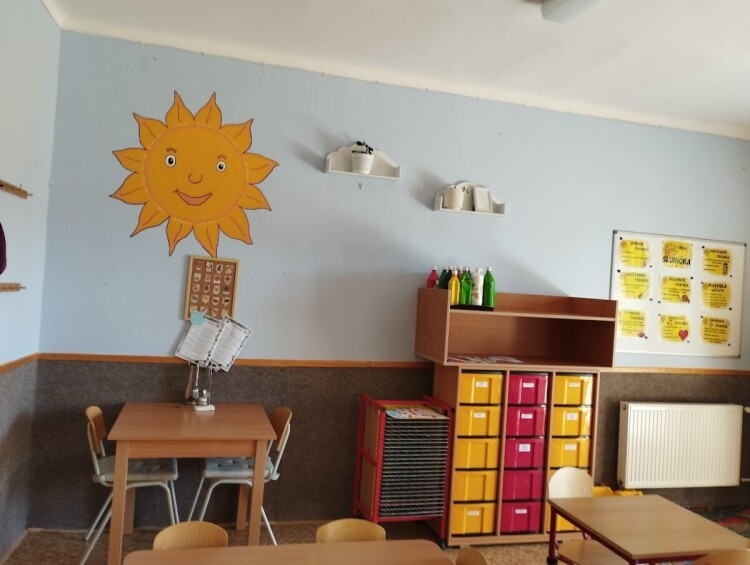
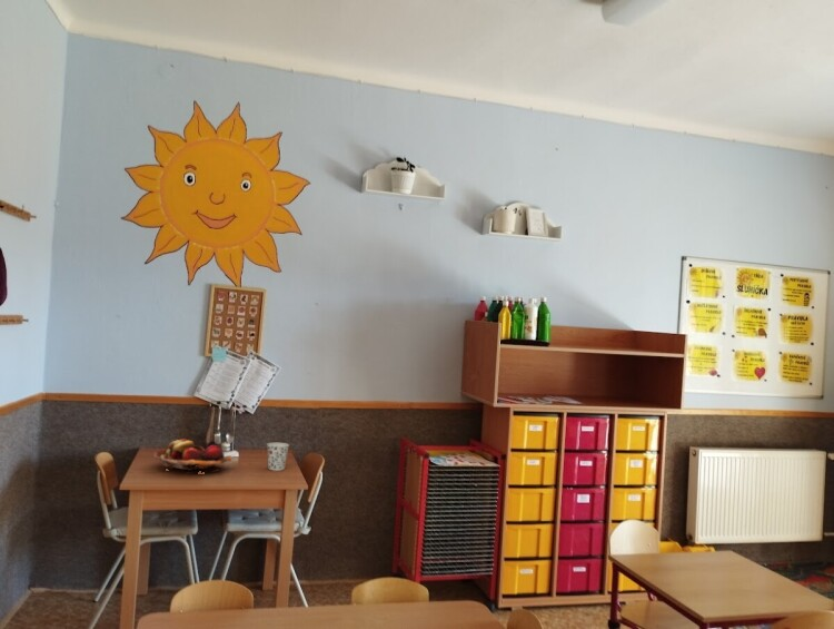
+ cup (277, 456)
+ fruit basket (191, 454)
